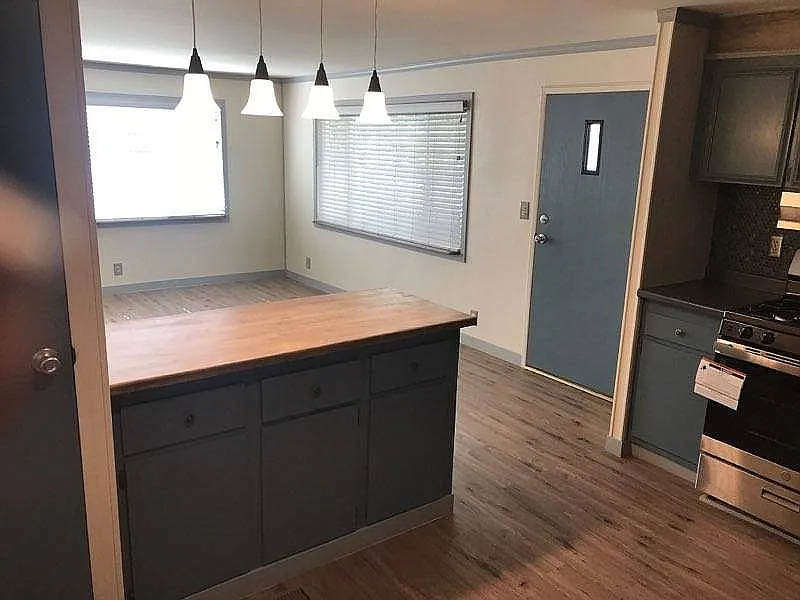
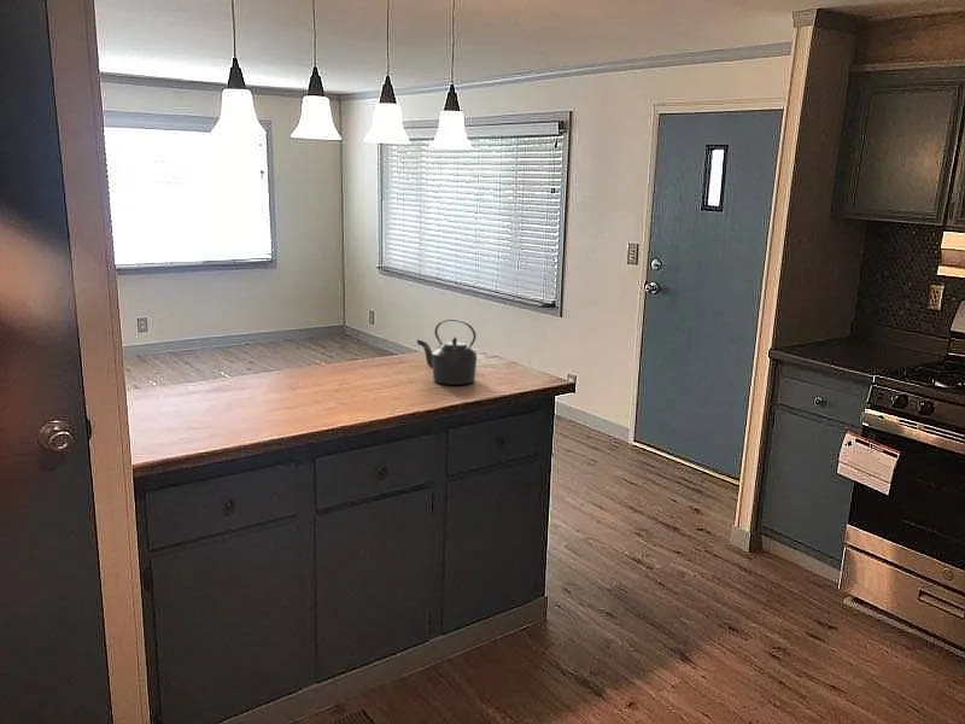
+ kettle (445, 348)
